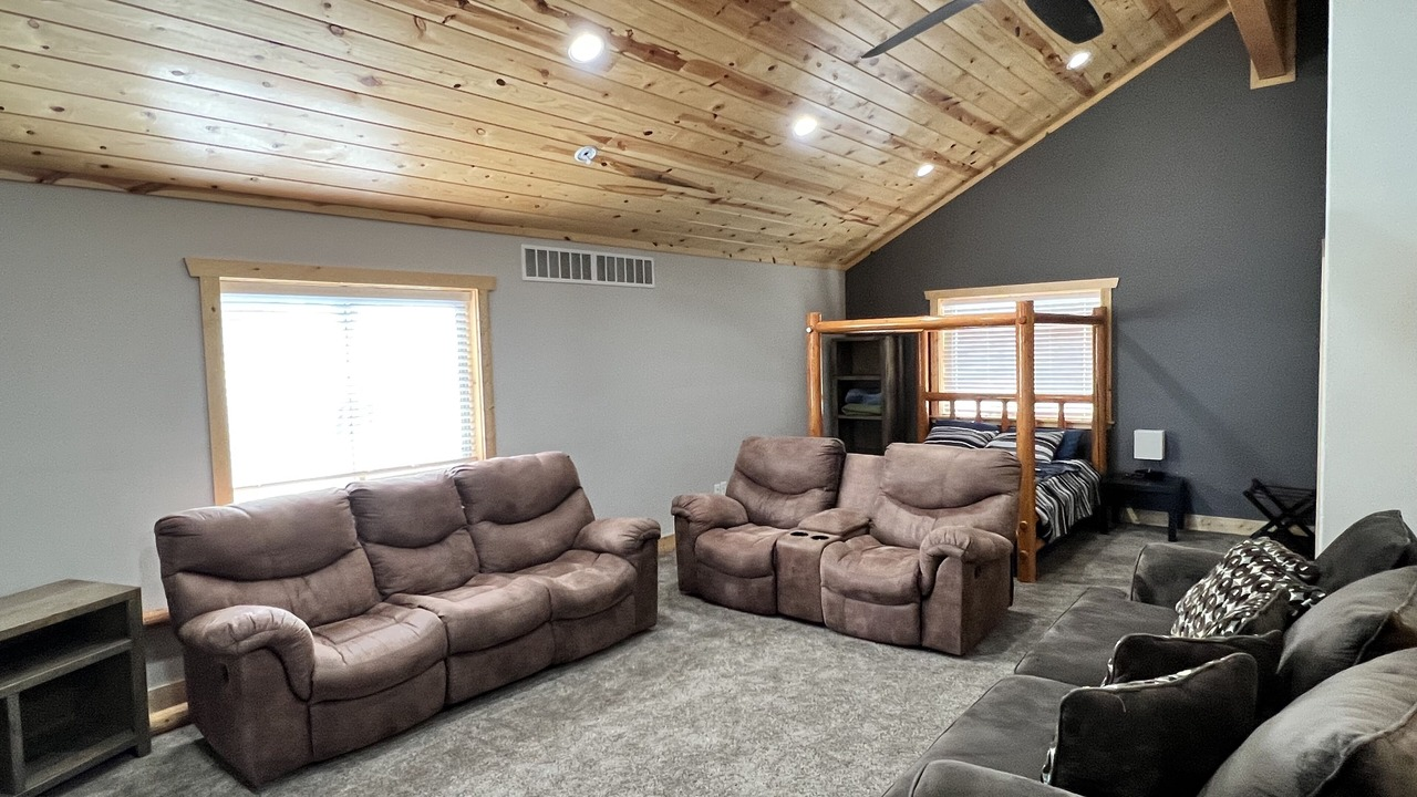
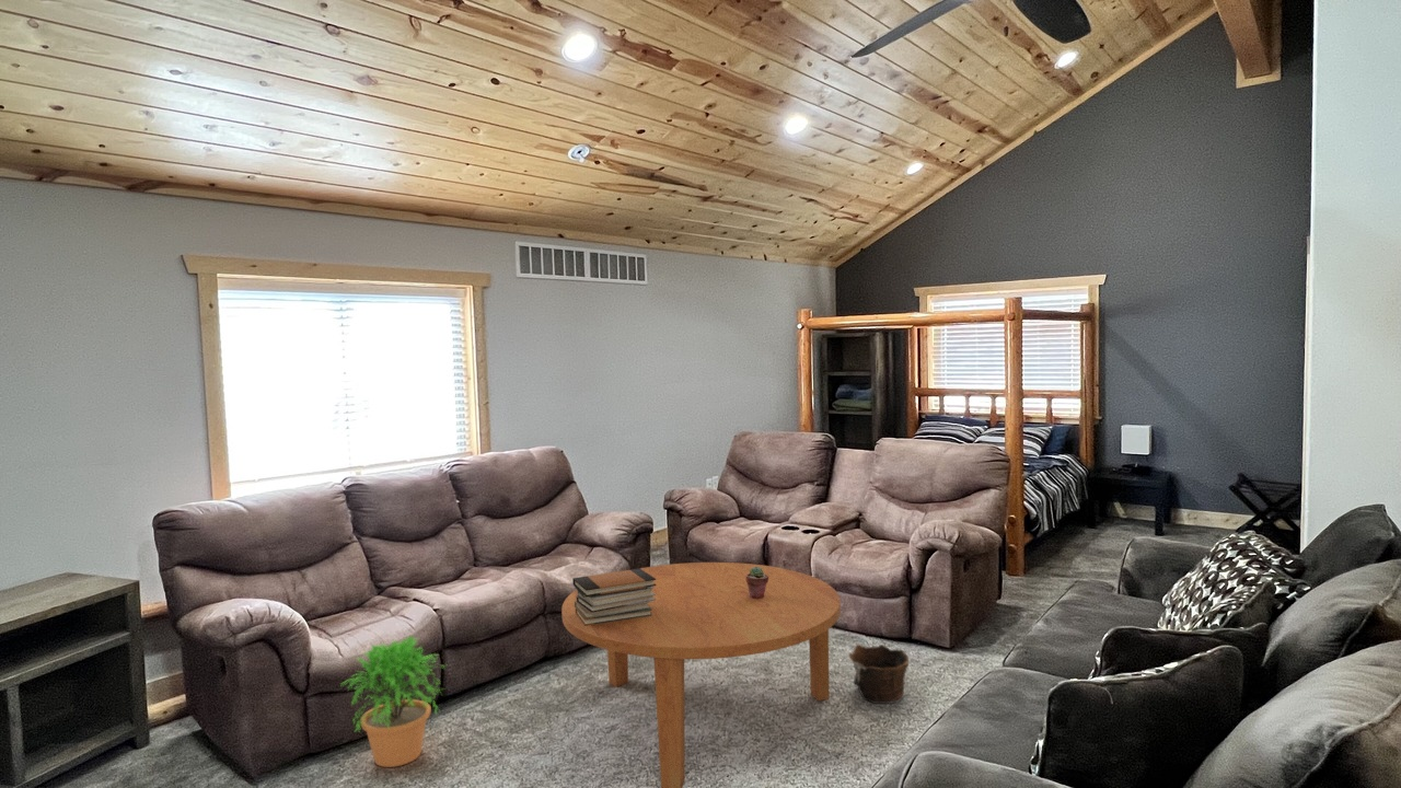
+ potted succulent (756, 581)
+ clay pot (879, 665)
+ potted plant (393, 696)
+ coffee table (702, 657)
+ book stack (614, 595)
